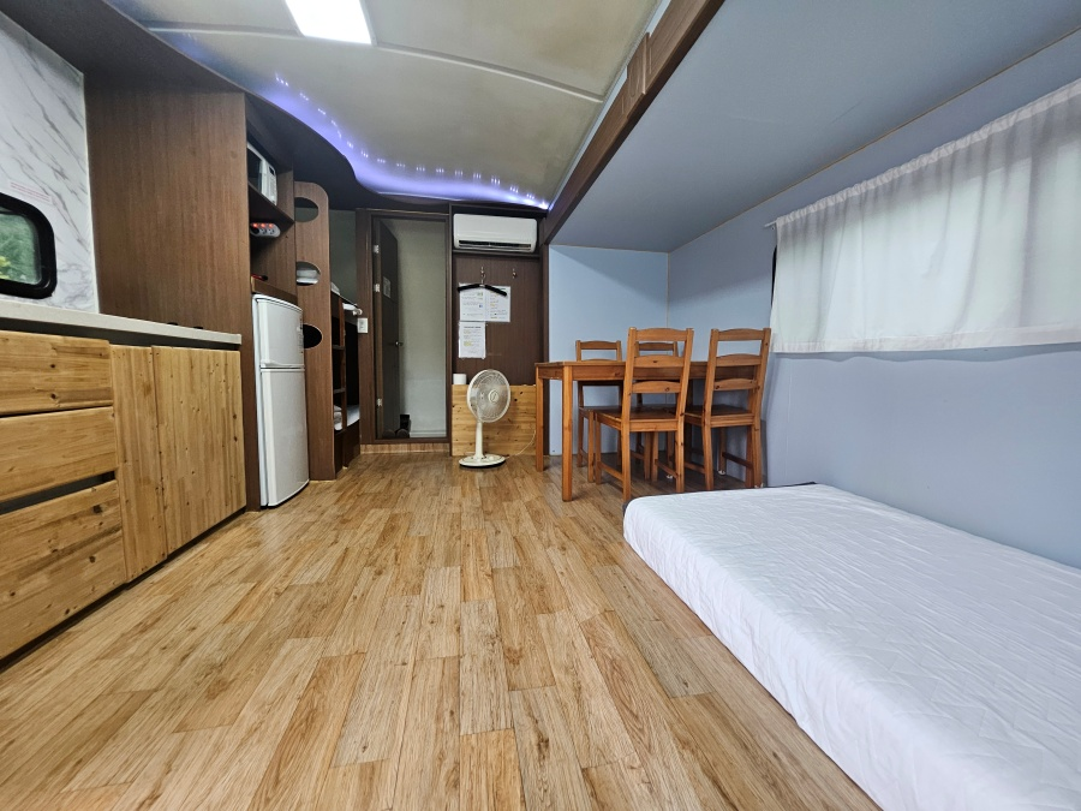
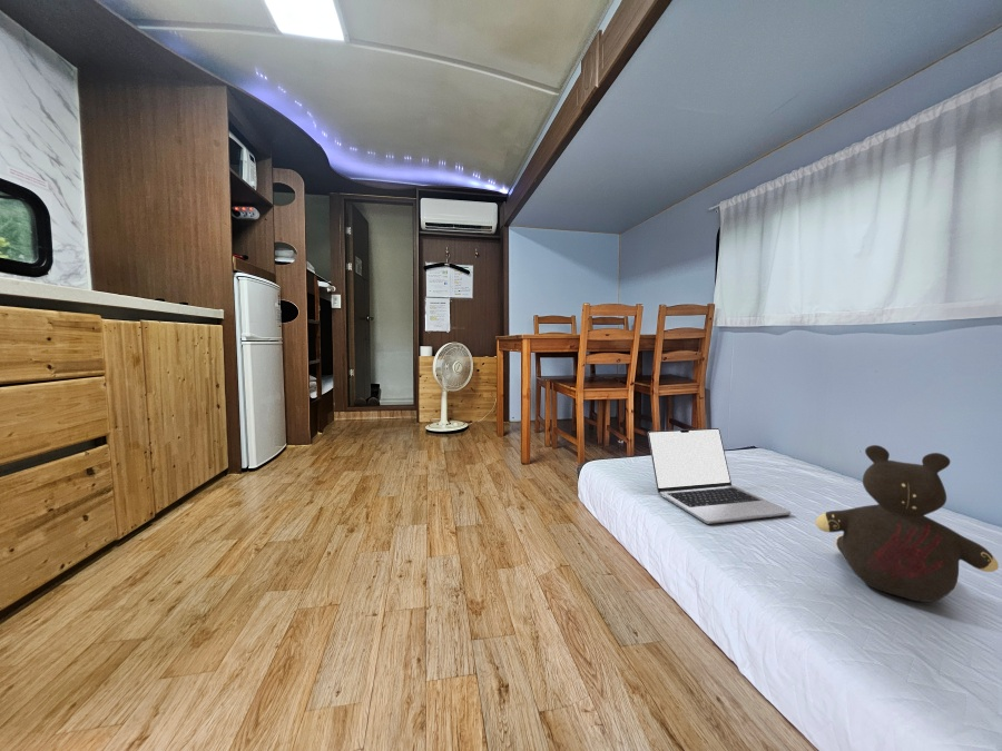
+ laptop (713, 470)
+ teddy bear (894, 513)
